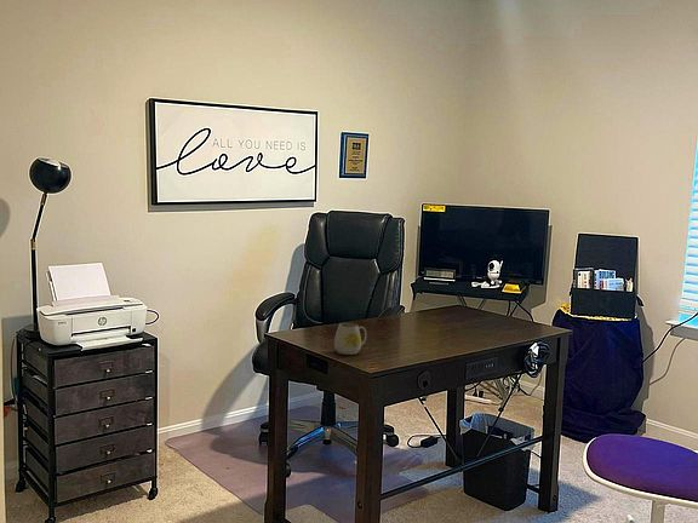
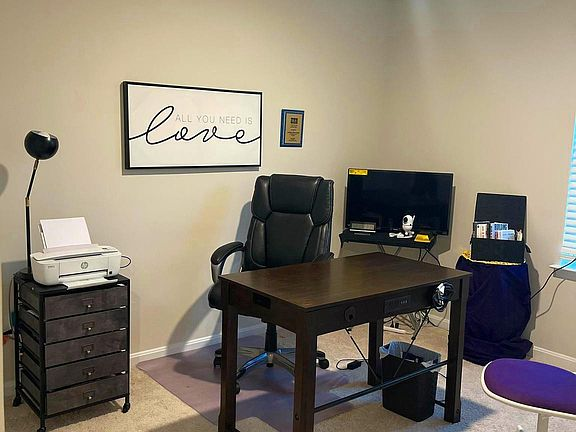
- mug (350, 338)
